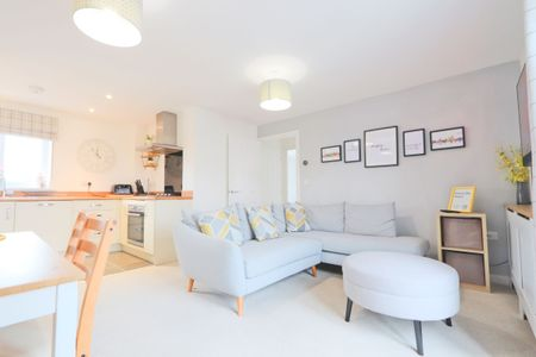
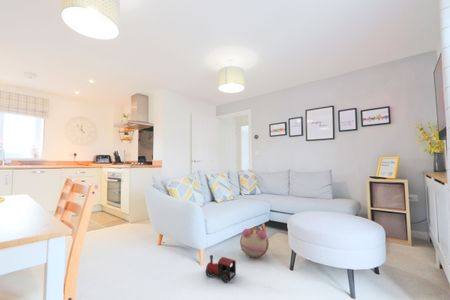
+ toy train (220, 266)
+ plush toy (254, 241)
